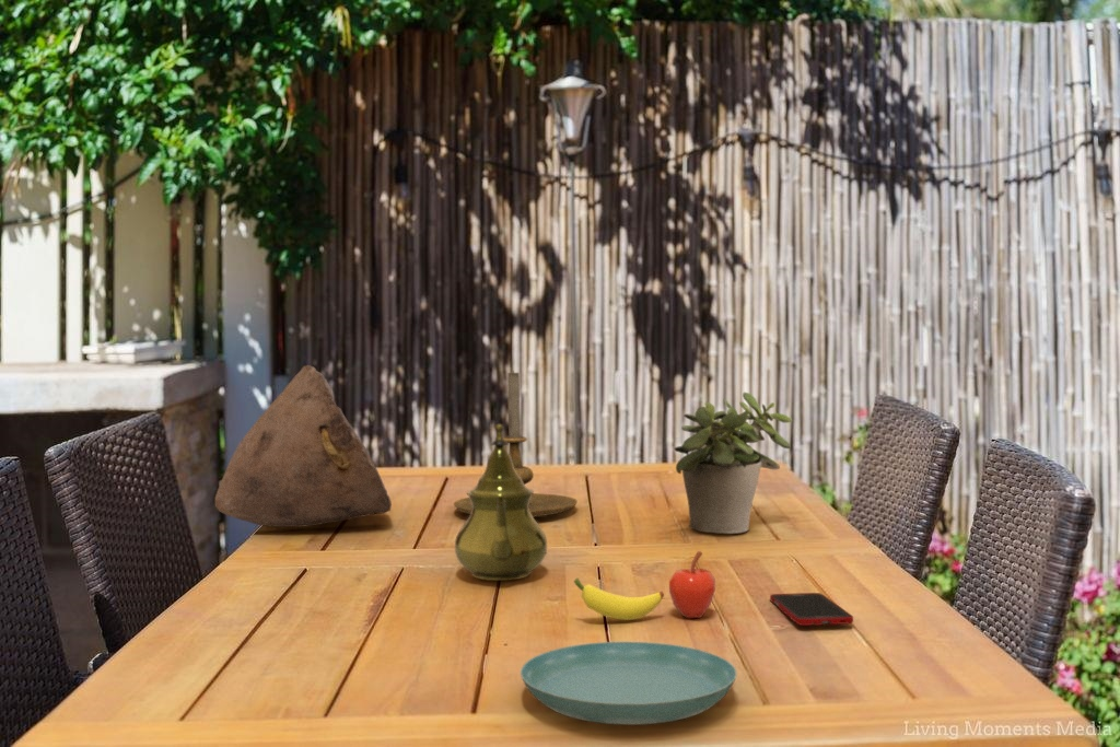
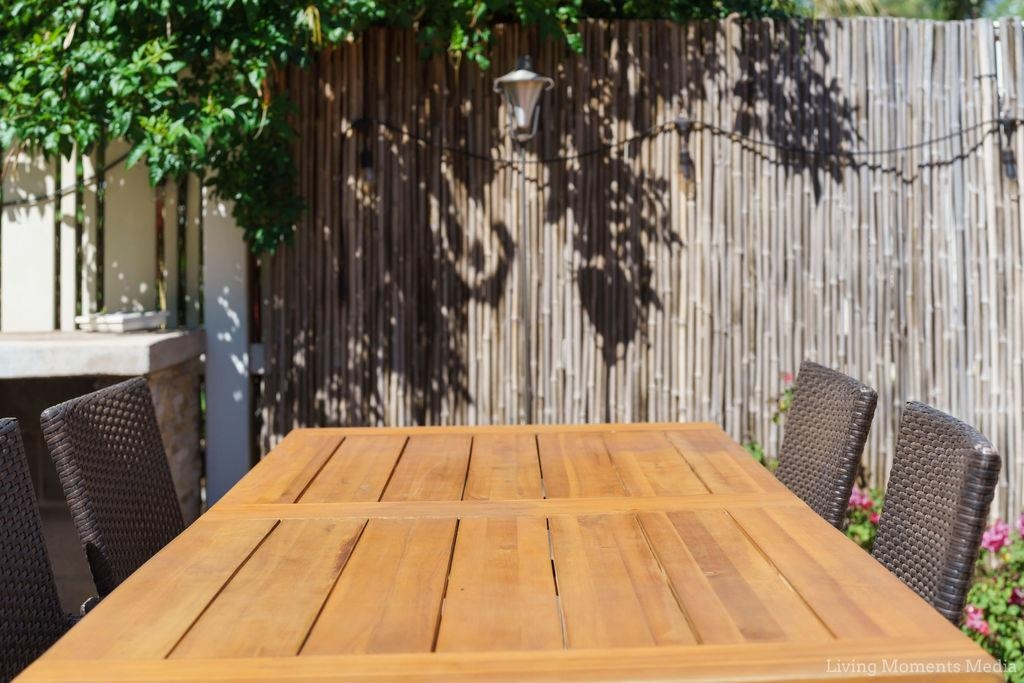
- fruit (648, 595)
- saucer (628, 682)
- candle holder (514, 441)
- bowl (303, 445)
- teapot (500, 499)
- cell phone (809, 608)
- potted plant (734, 463)
